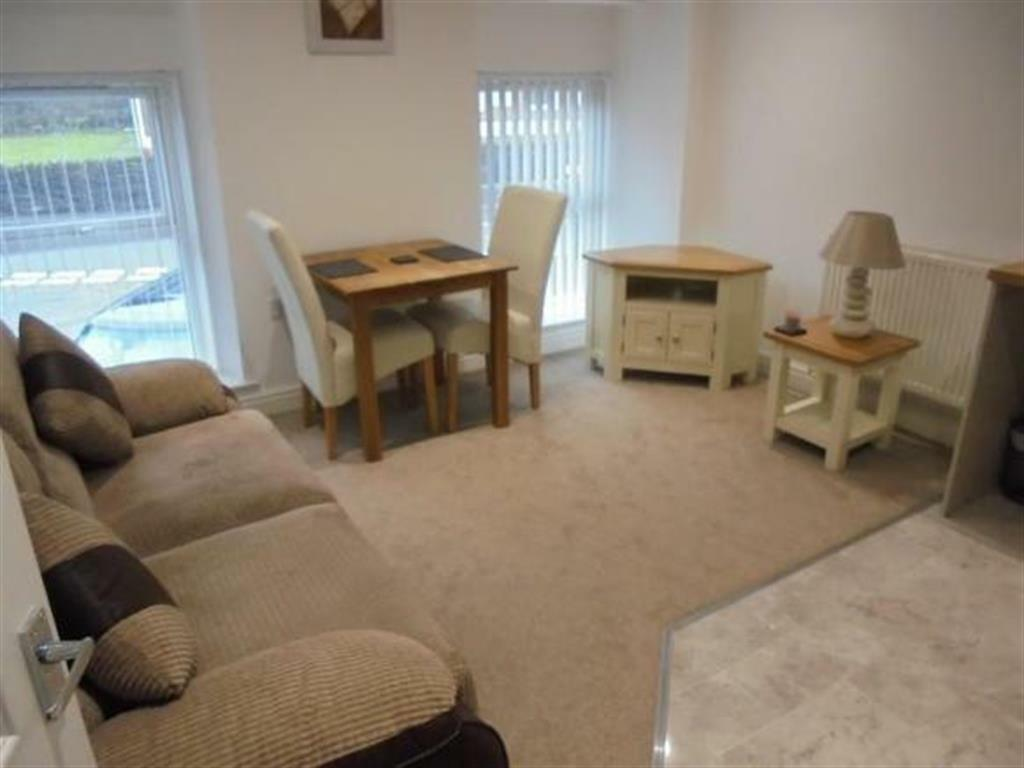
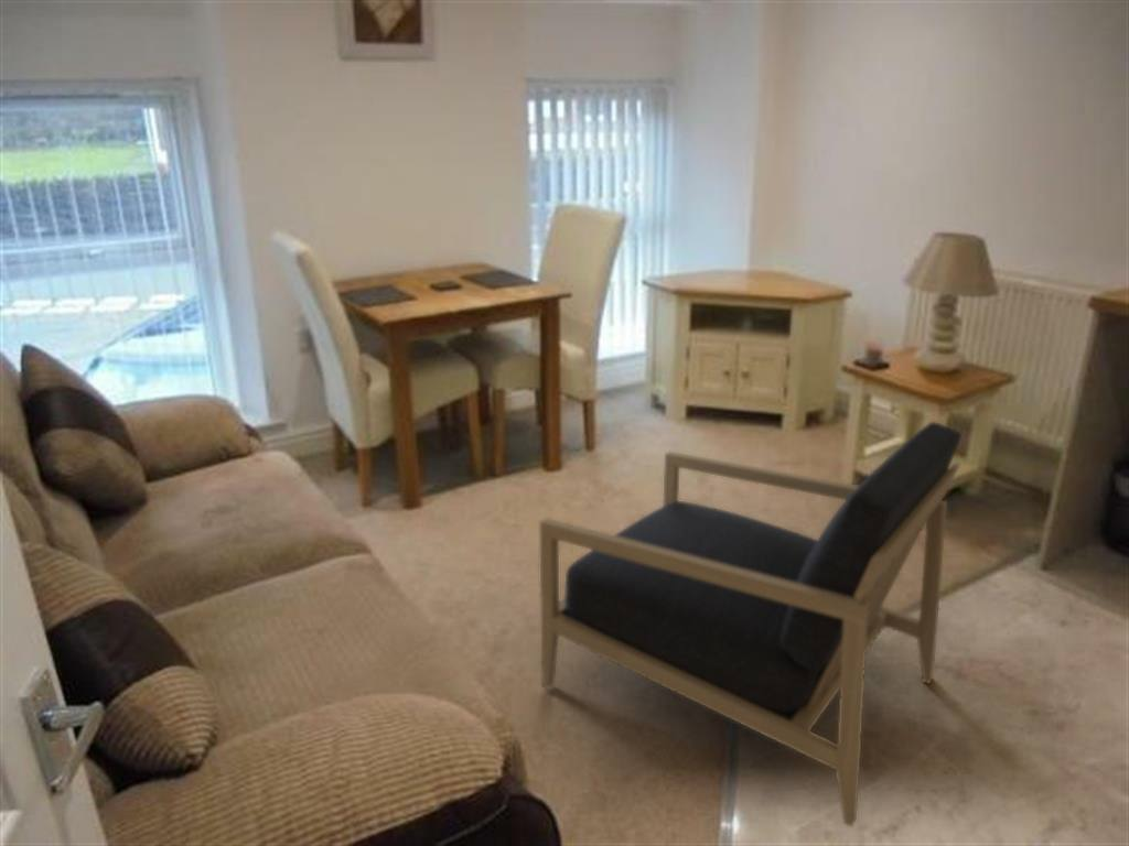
+ armchair (746, 561)
